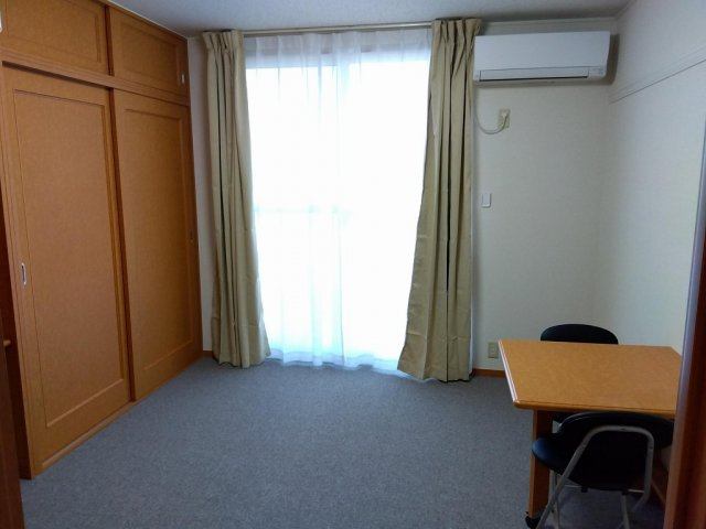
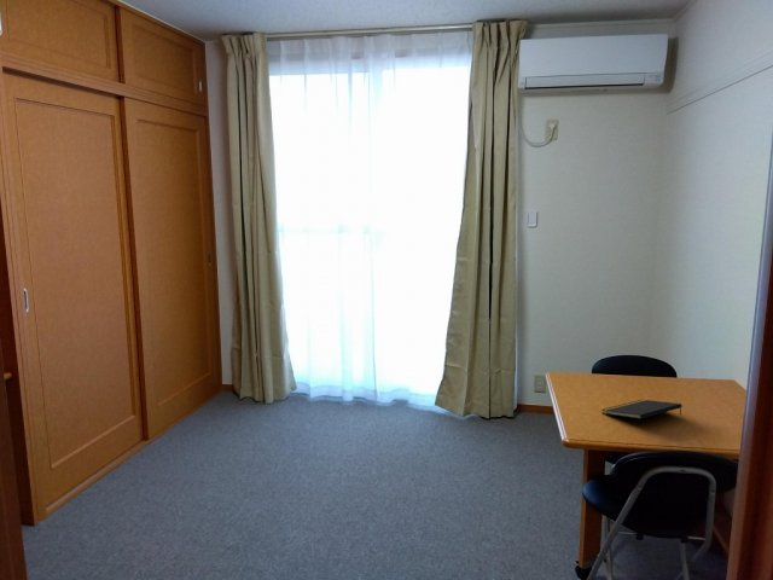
+ notepad (640, 408)
